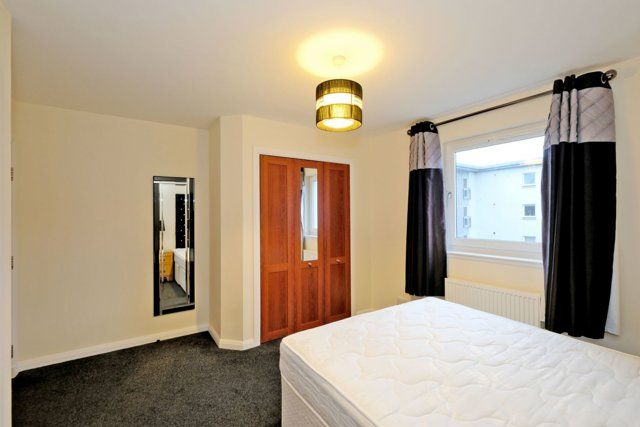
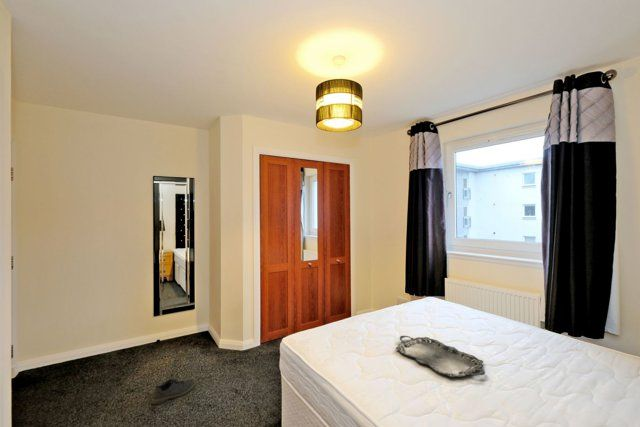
+ serving tray (437, 354)
+ shoe (174, 386)
